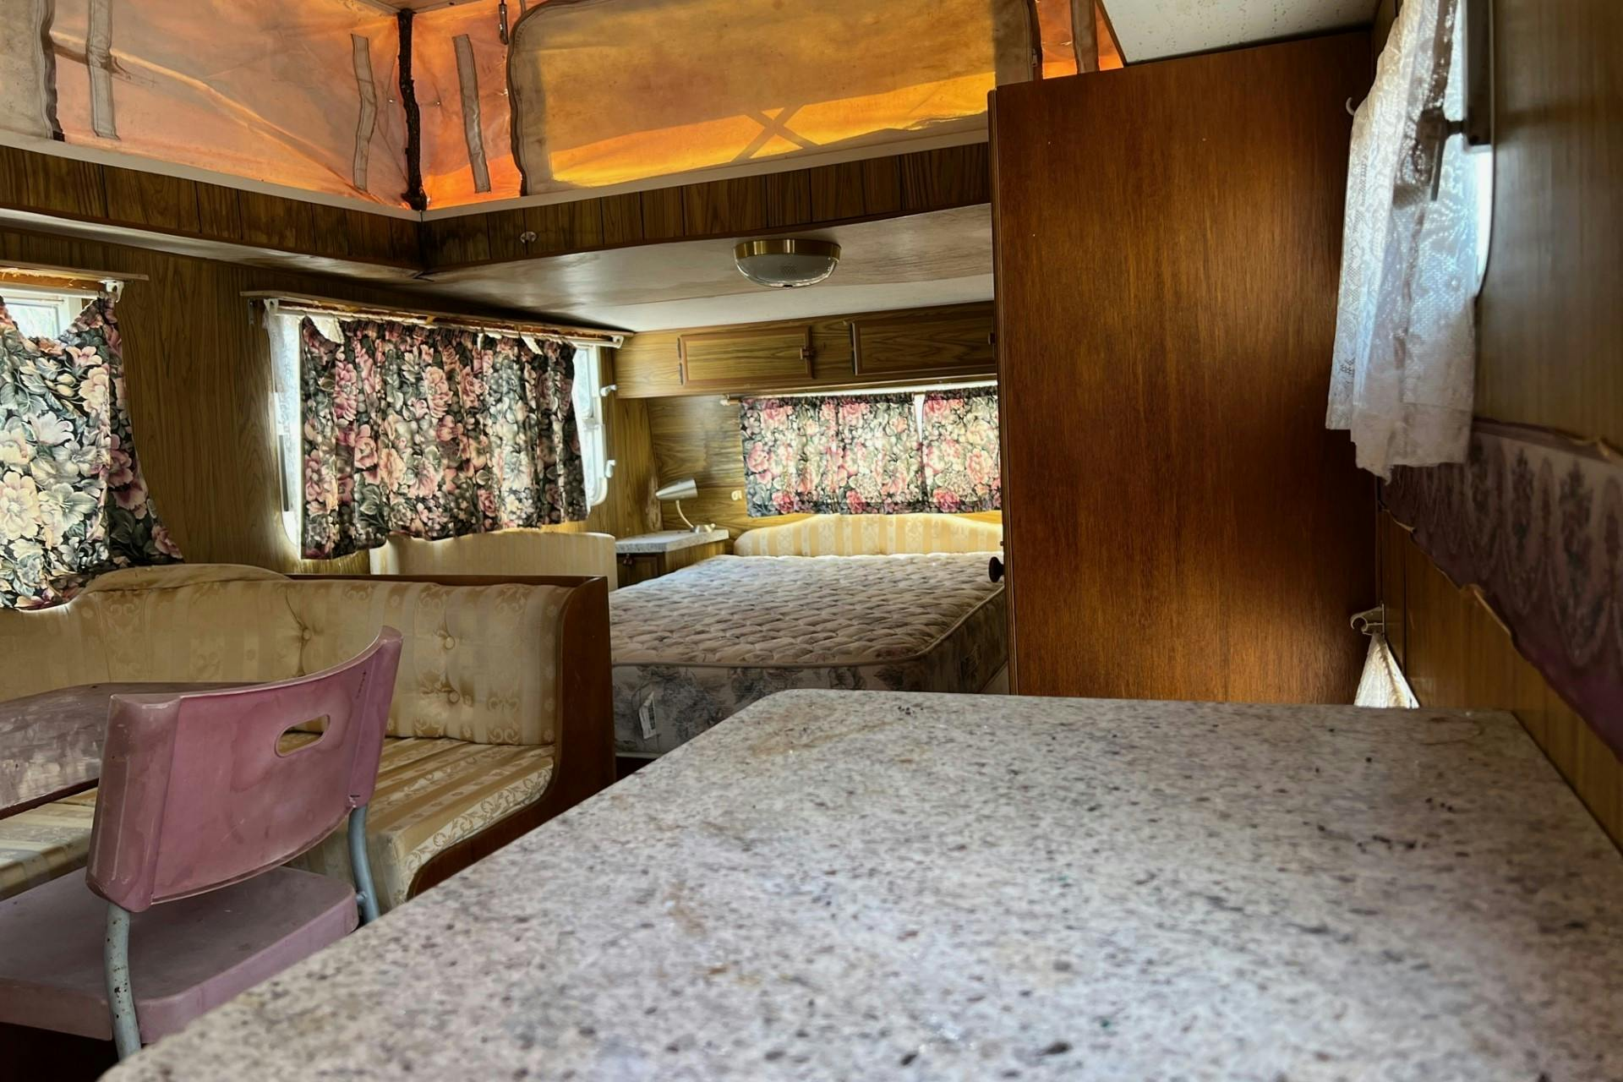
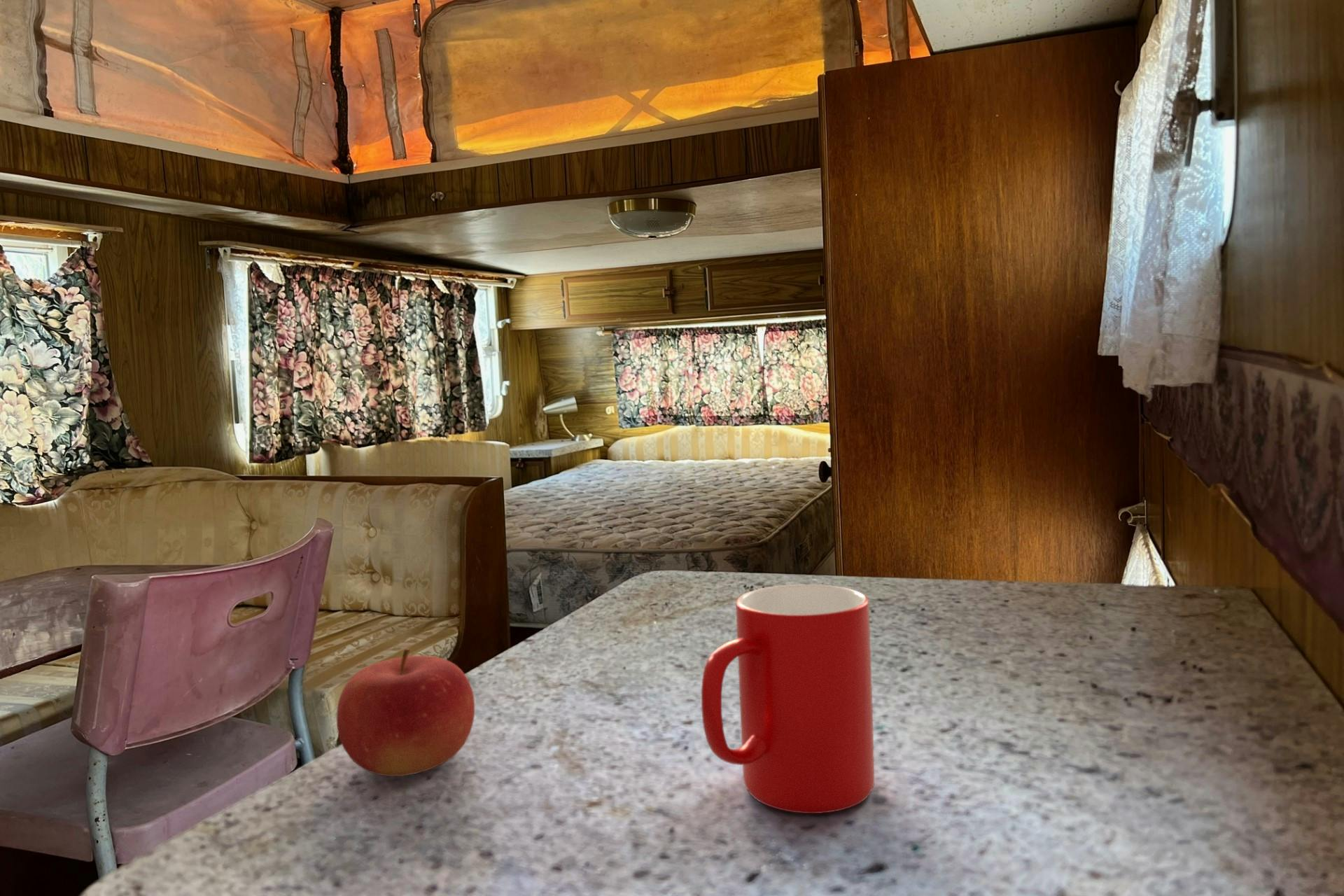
+ cup (780, 696)
+ fruit (406, 707)
